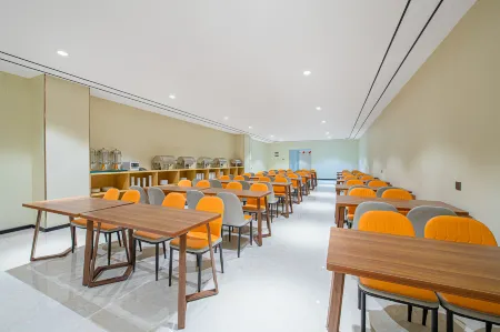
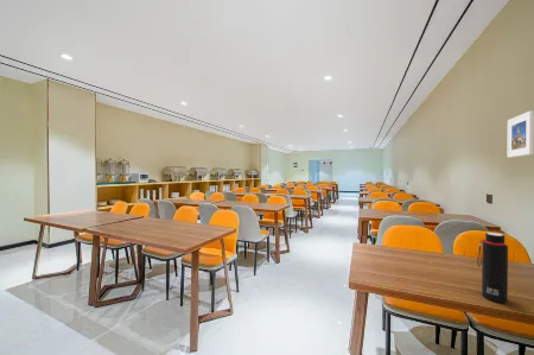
+ water bottle (491, 265)
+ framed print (519, 135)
